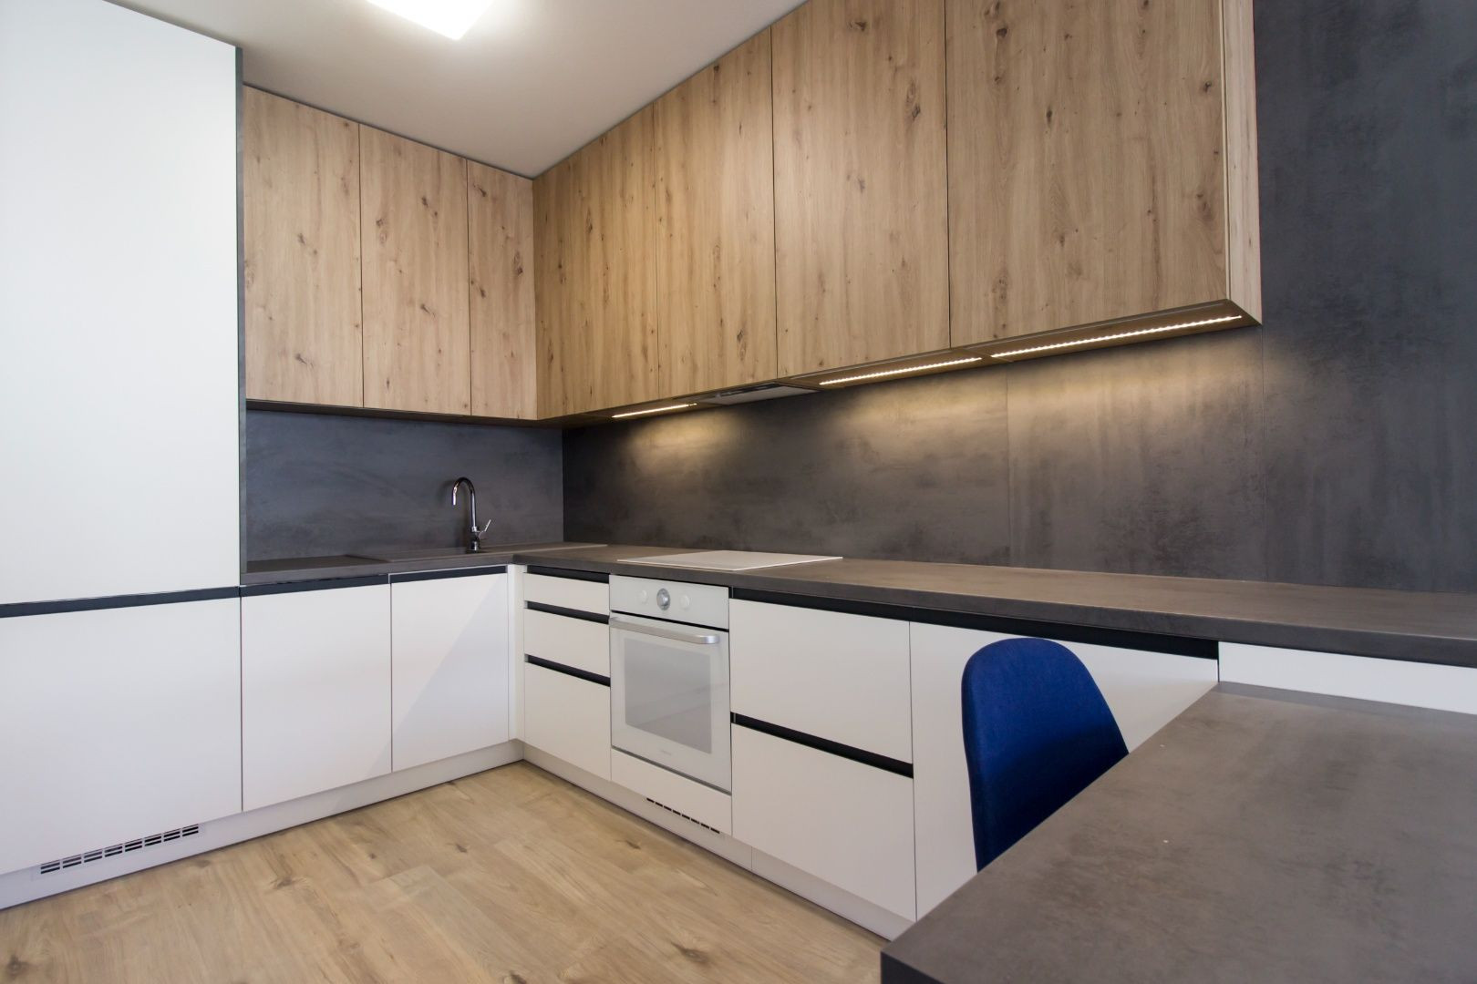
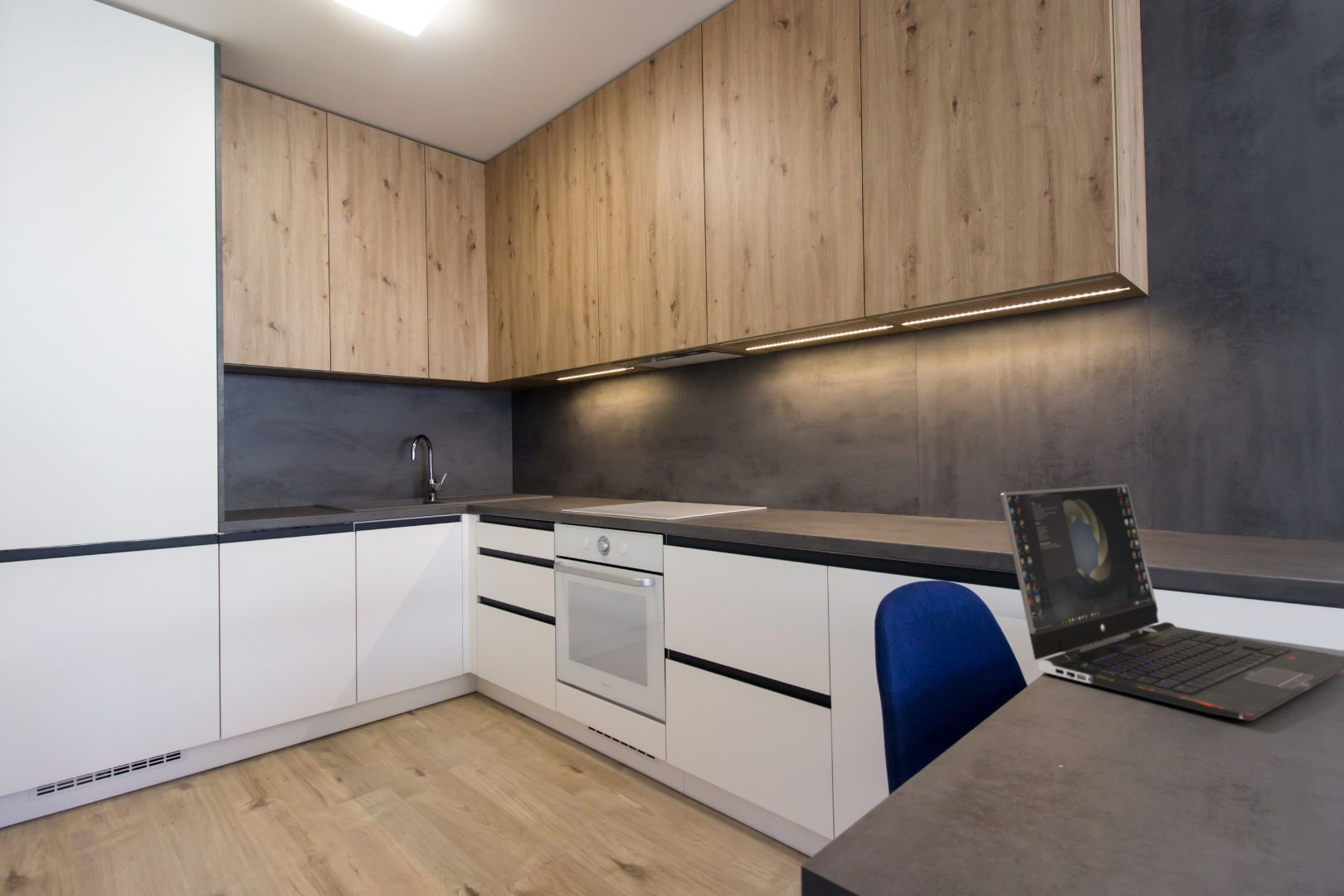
+ laptop computer (1152, 585)
